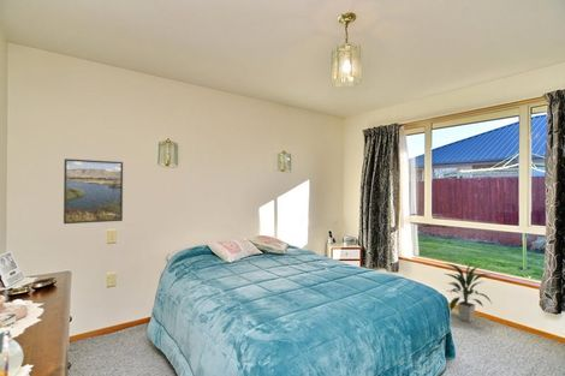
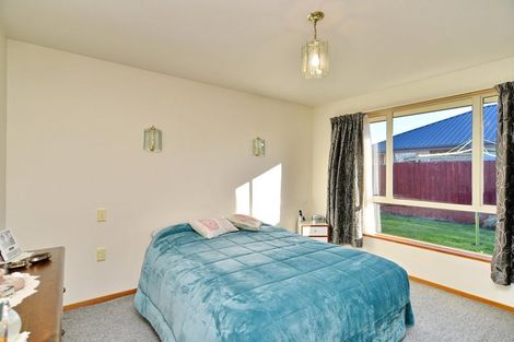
- indoor plant (464, 290)
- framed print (94, 191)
